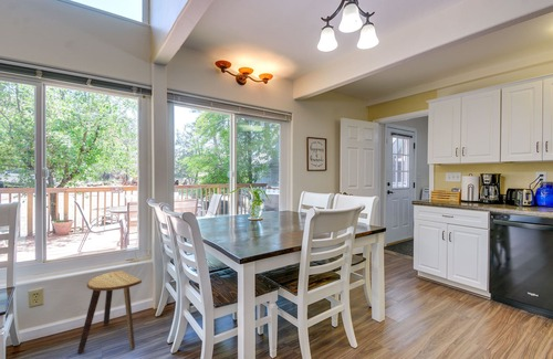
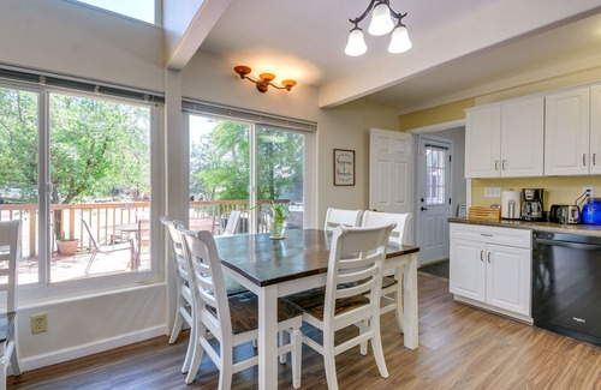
- stool (108, 308)
